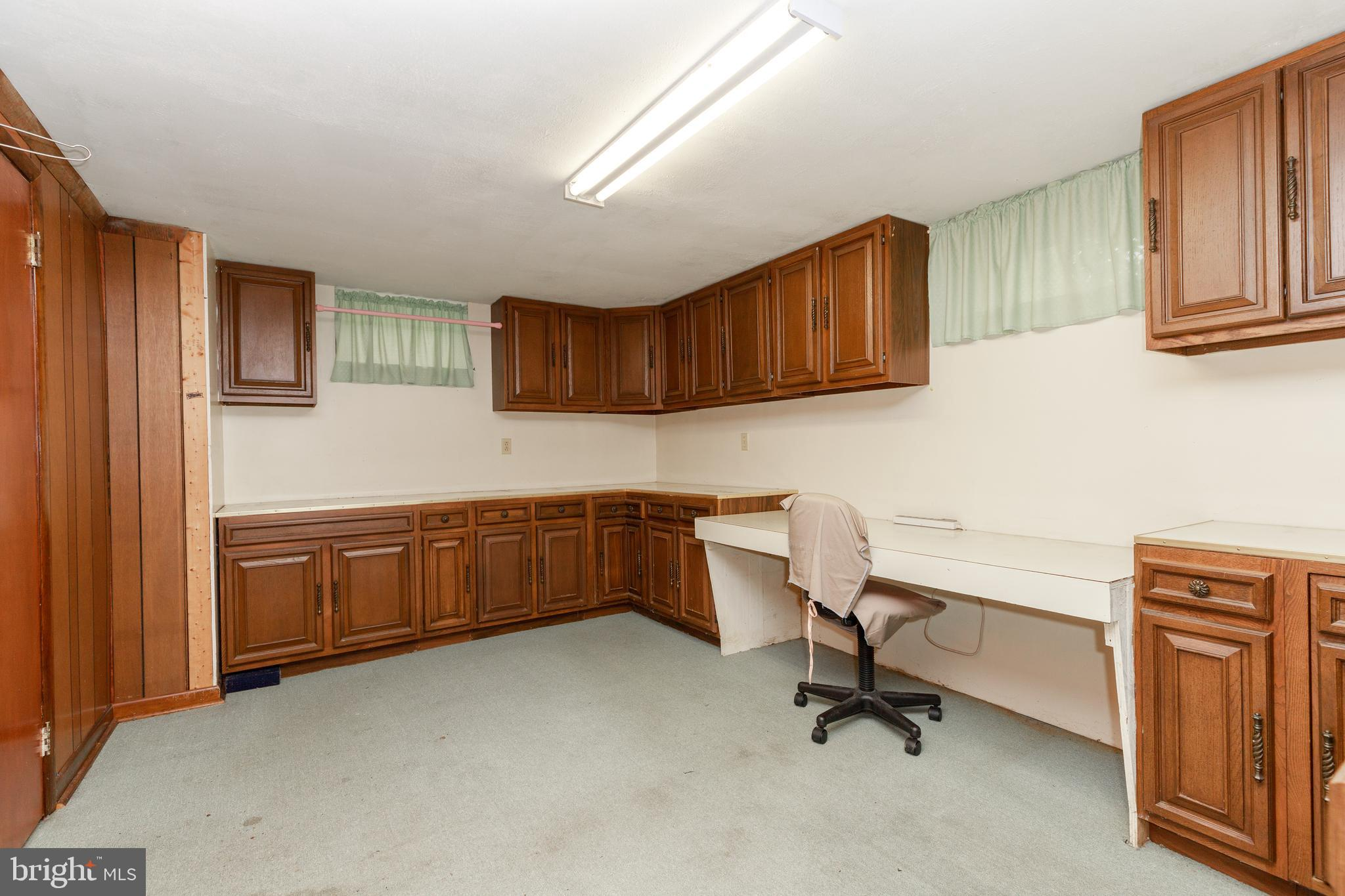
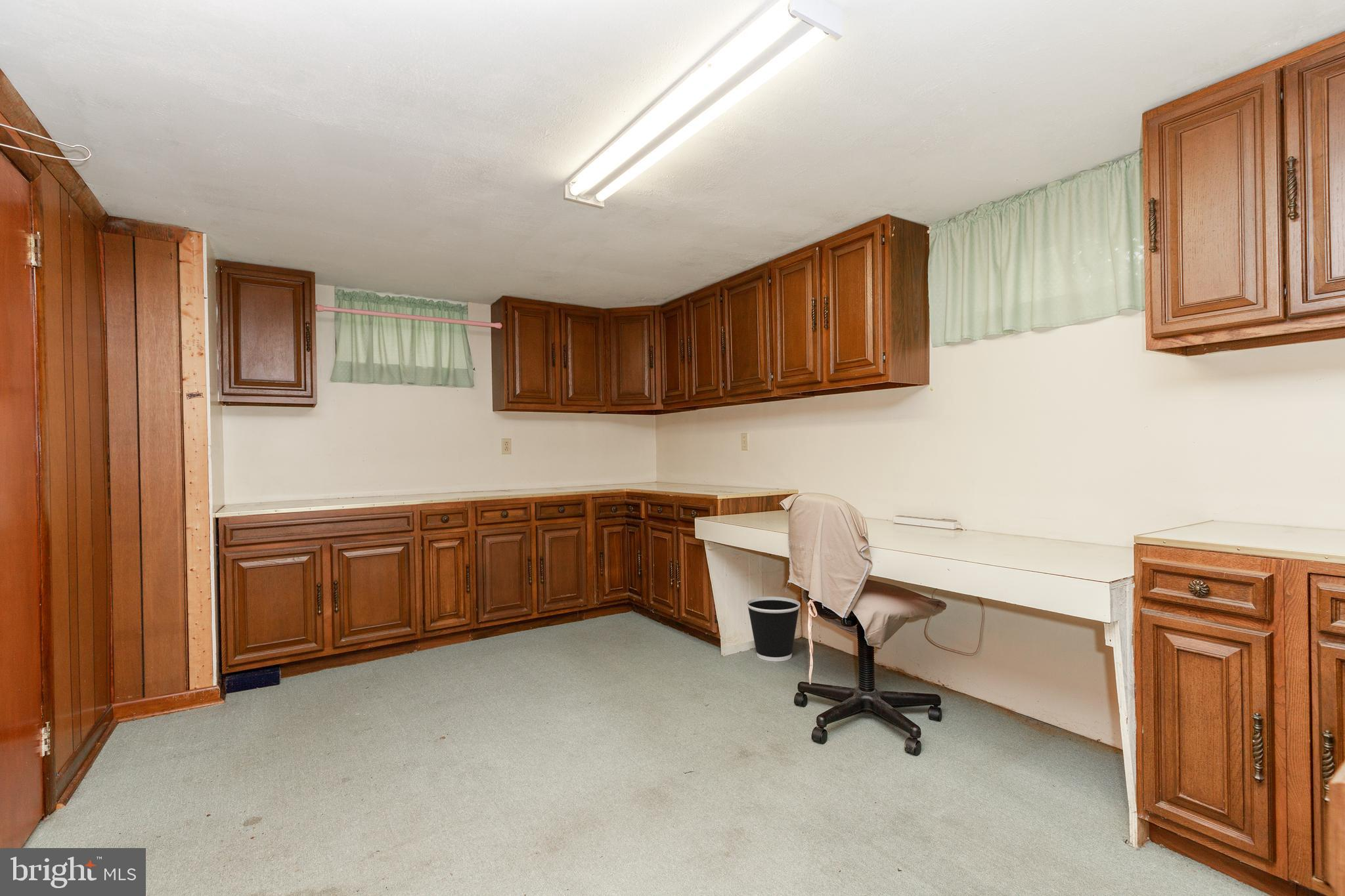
+ wastebasket (774, 629)
